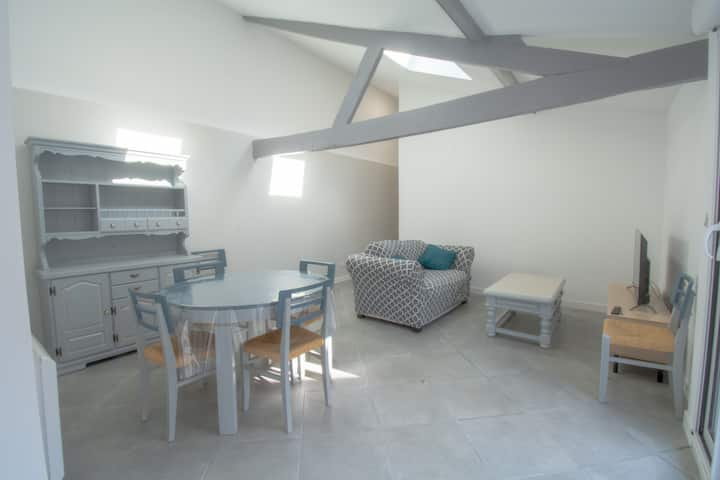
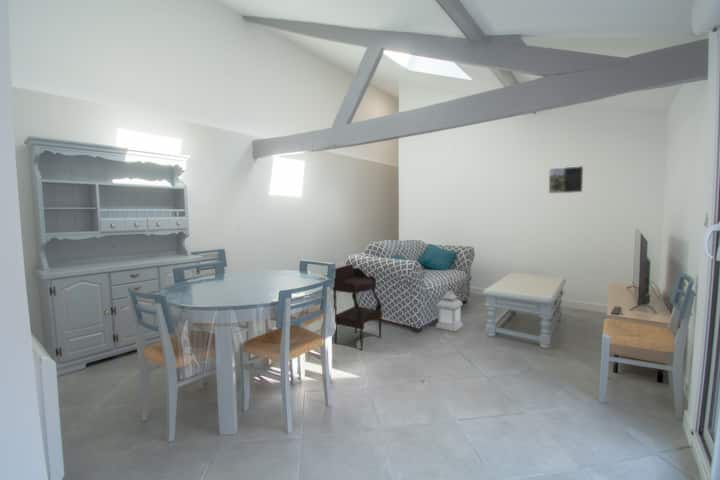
+ lantern (449, 307)
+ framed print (565, 180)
+ side table (357, 304)
